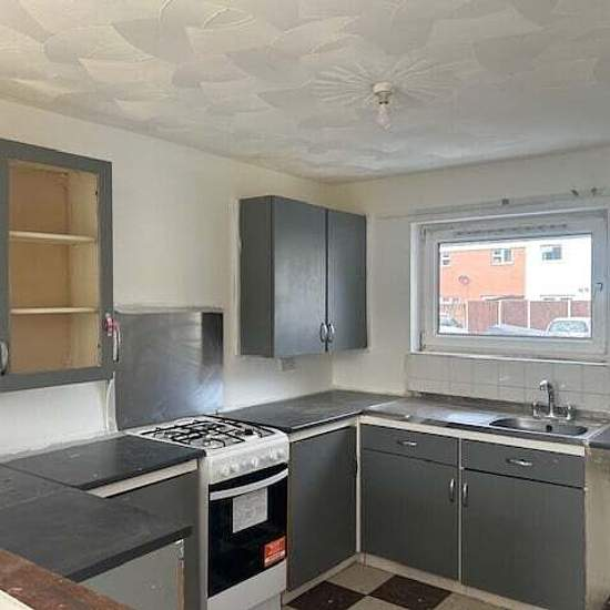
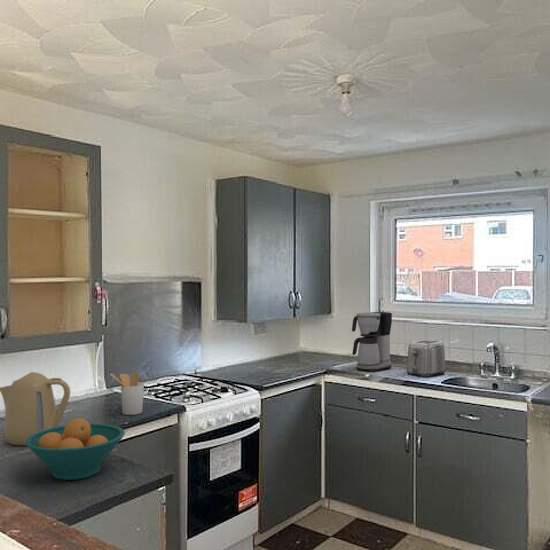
+ kettle (34, 405)
+ fruit bowl (76, 445)
+ coffee maker (371, 340)
+ toaster (427, 357)
+ utensil holder (126, 392)
